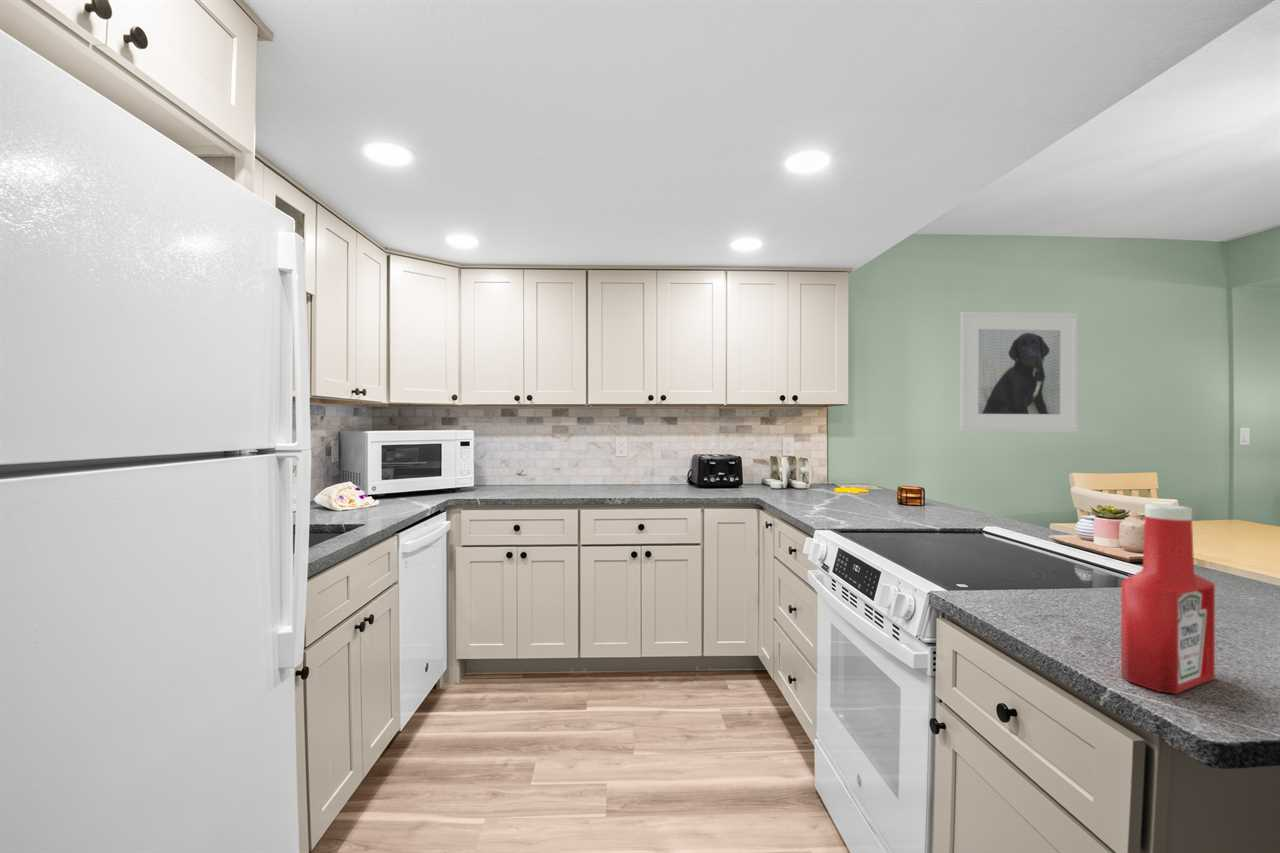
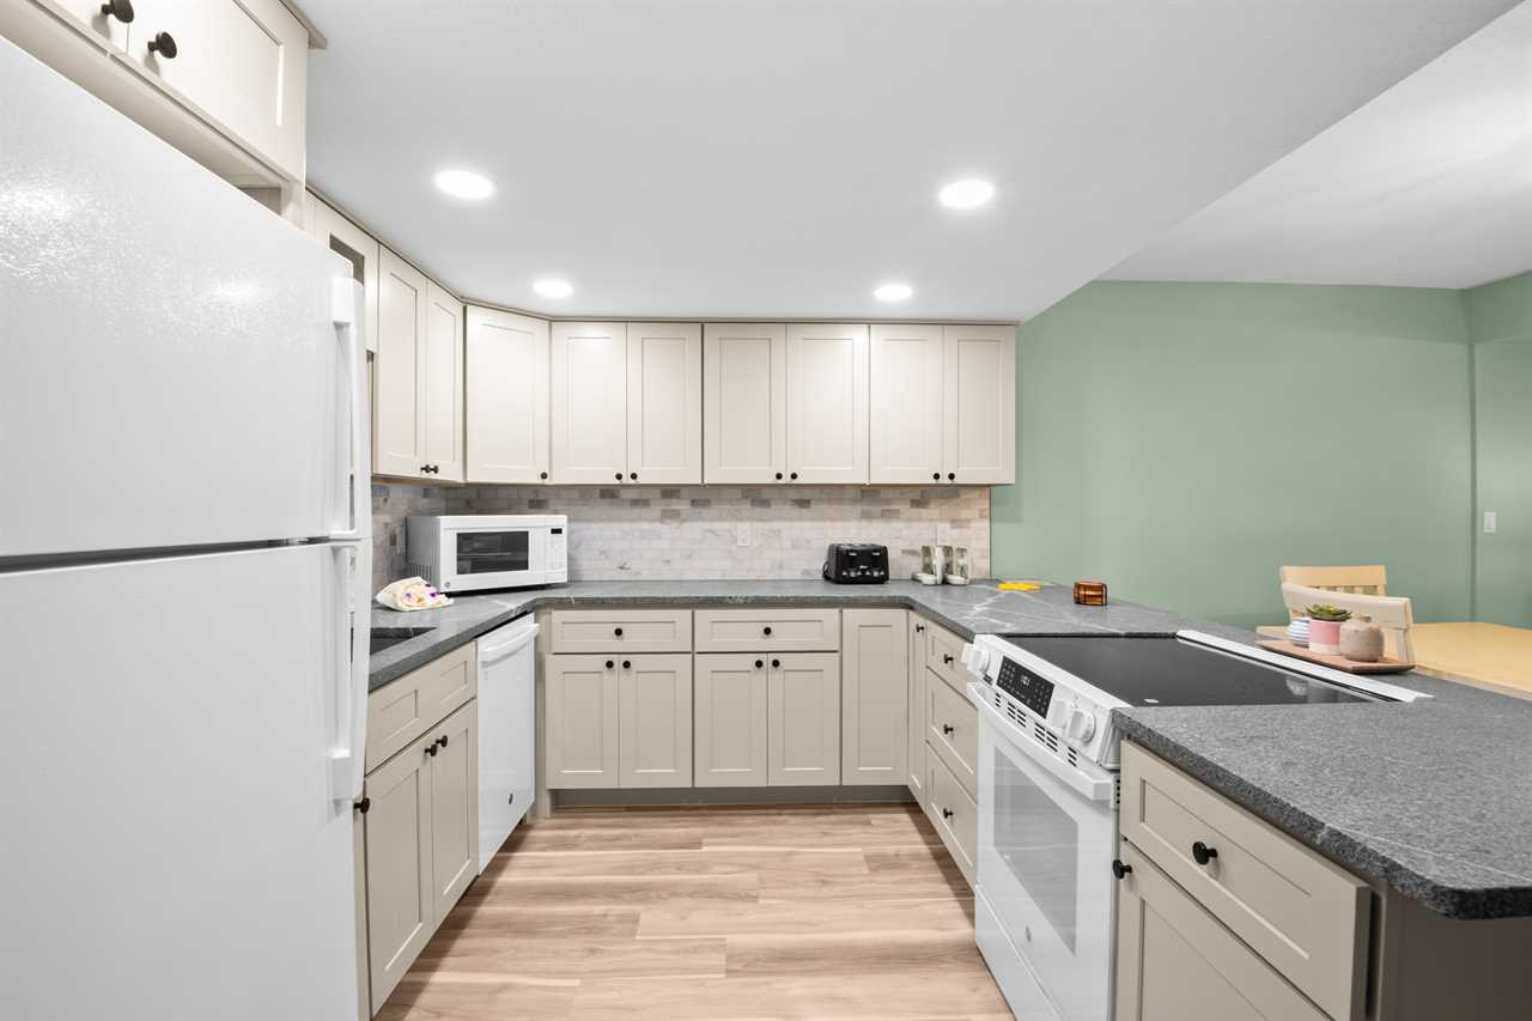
- soap bottle (1167, 591)
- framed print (1018, 371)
